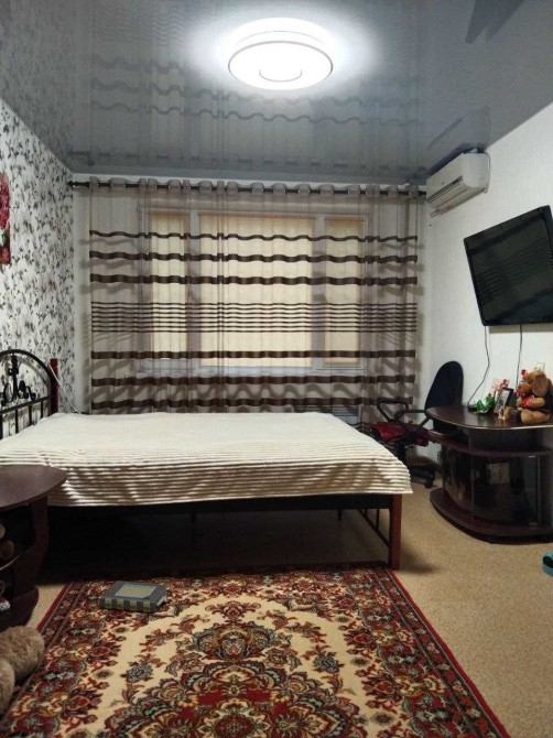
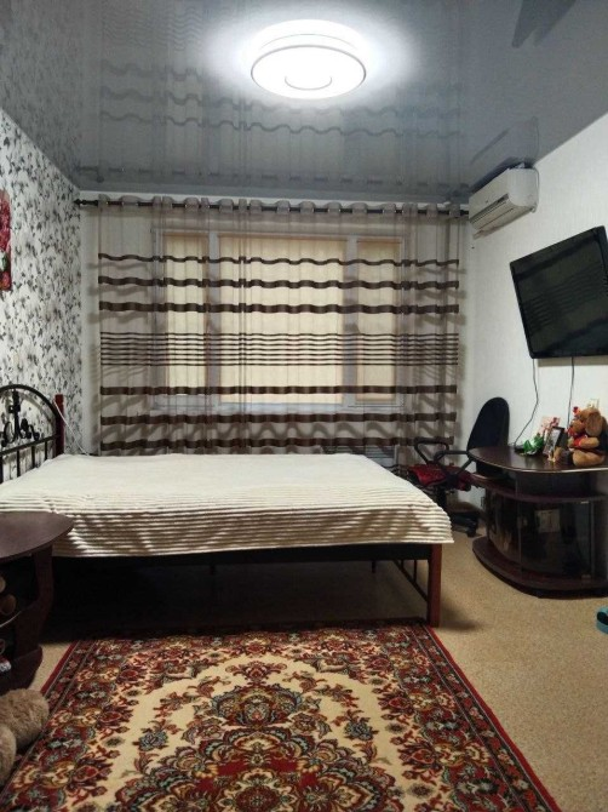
- book (137, 595)
